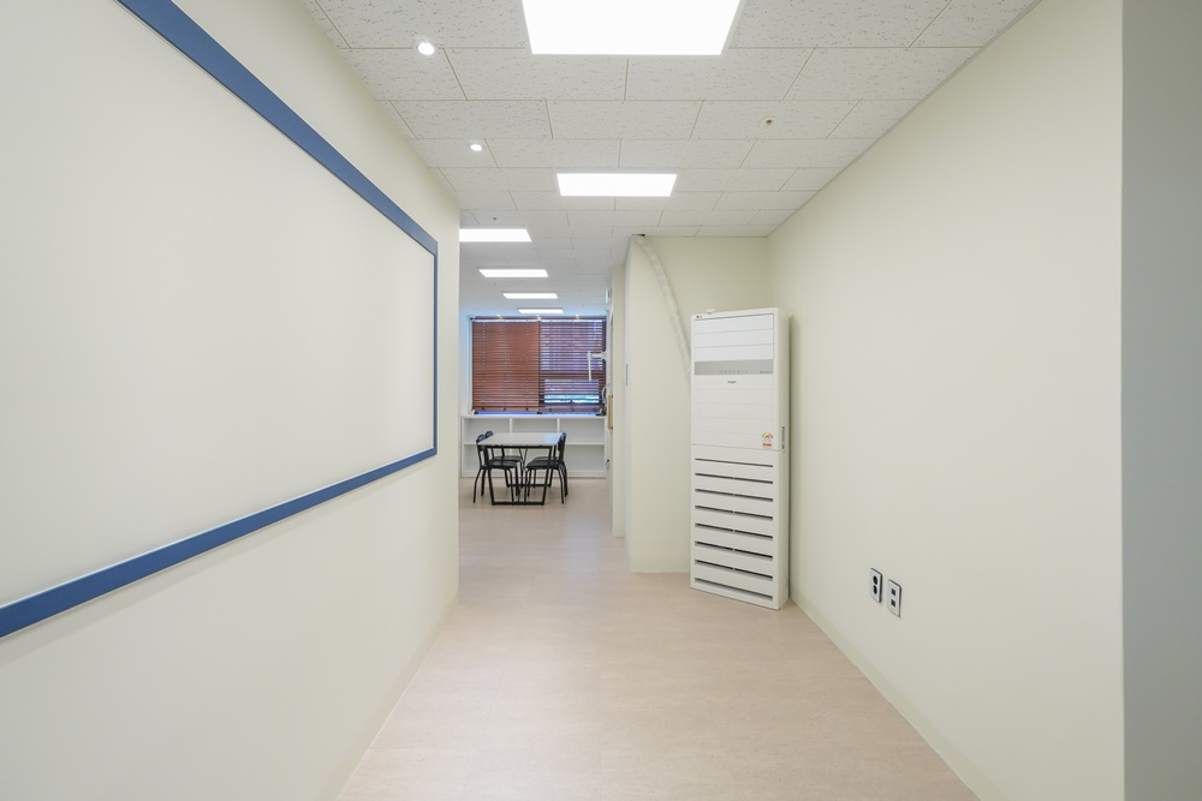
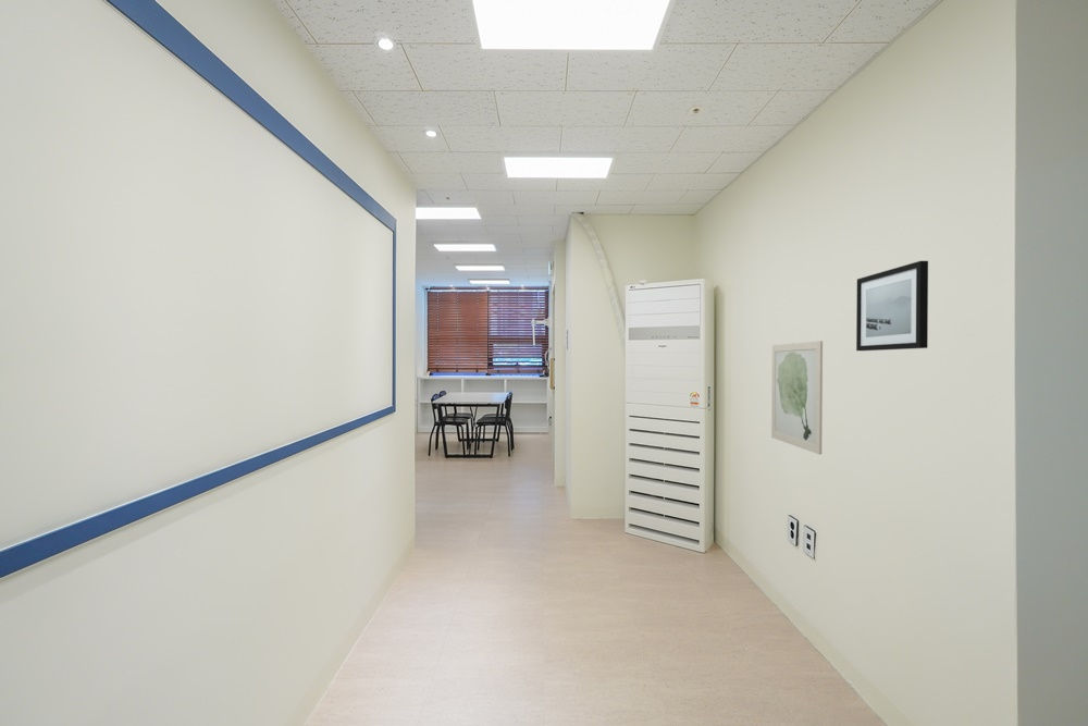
+ wall art (794, 394)
+ wall art (888, 310)
